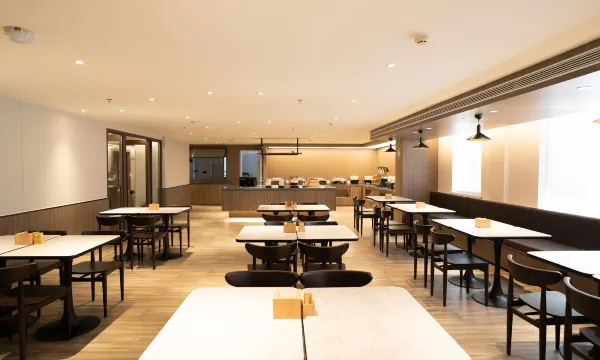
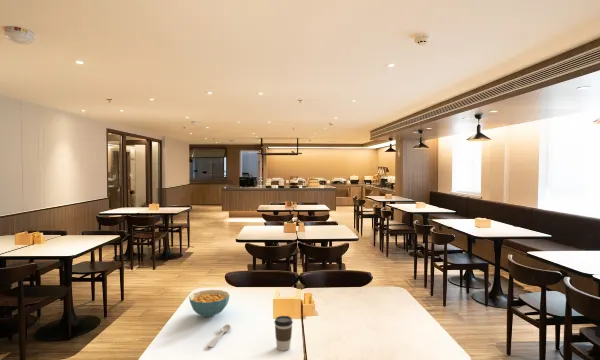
+ coffee cup (283, 333)
+ cereal bowl (209, 305)
+ spoon (220, 335)
